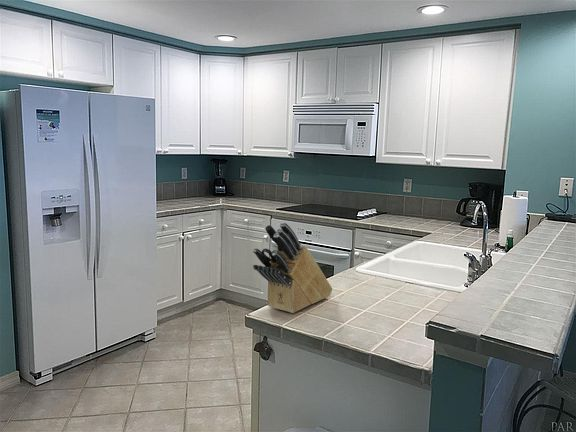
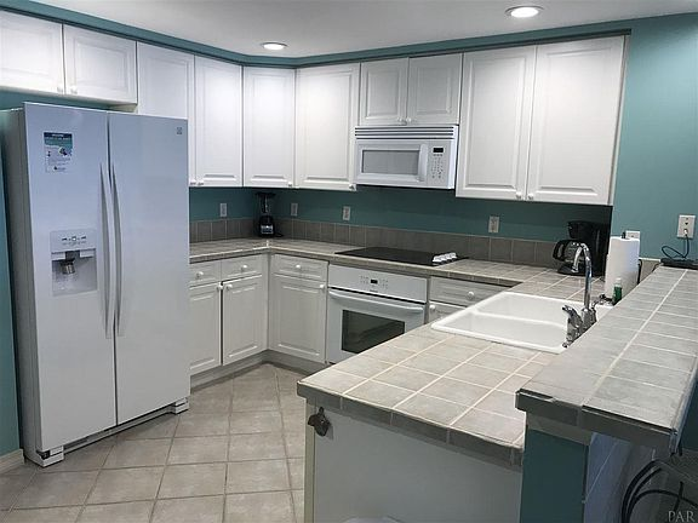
- knife block (295, 262)
